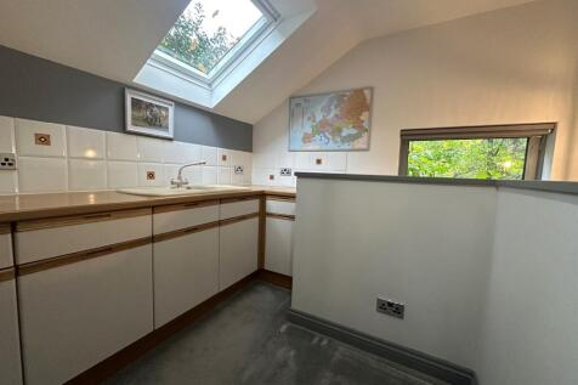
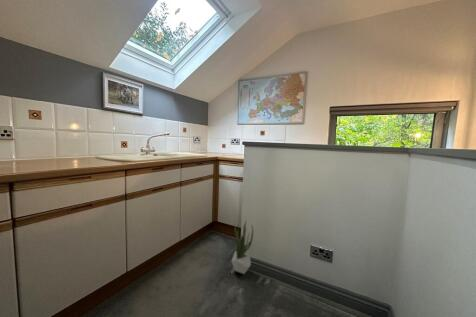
+ potted plant (242, 247)
